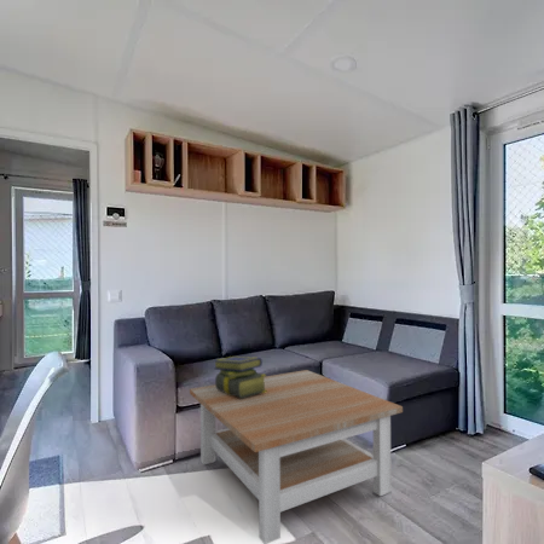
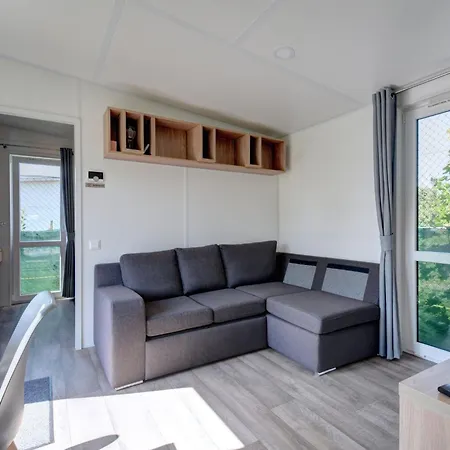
- stack of books (238, 374)
- coffee table (288, 435)
